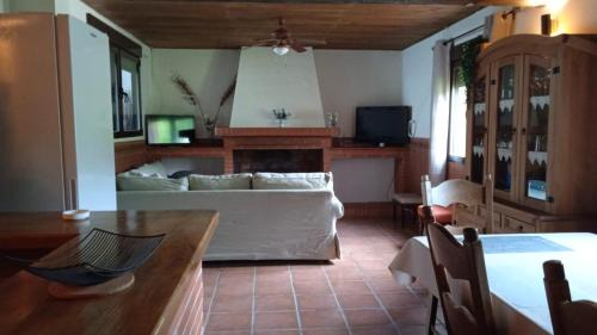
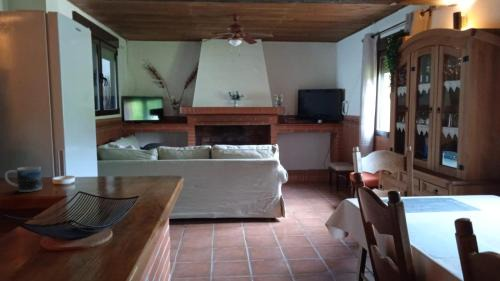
+ mug (23, 179)
